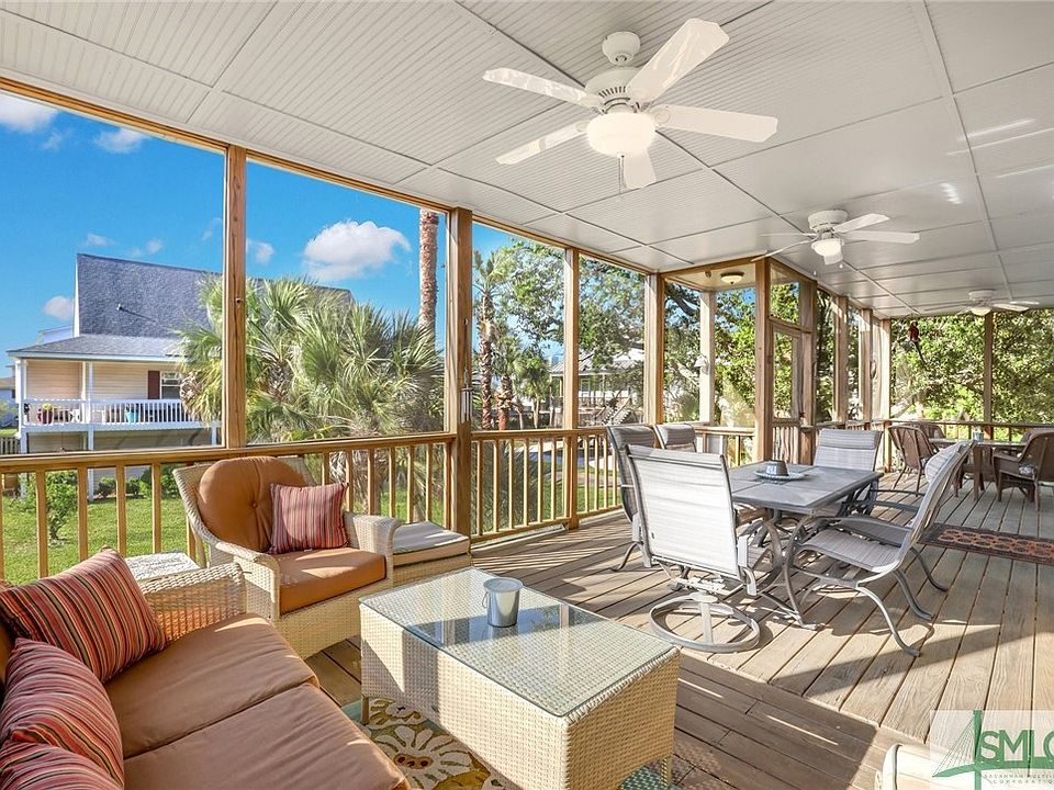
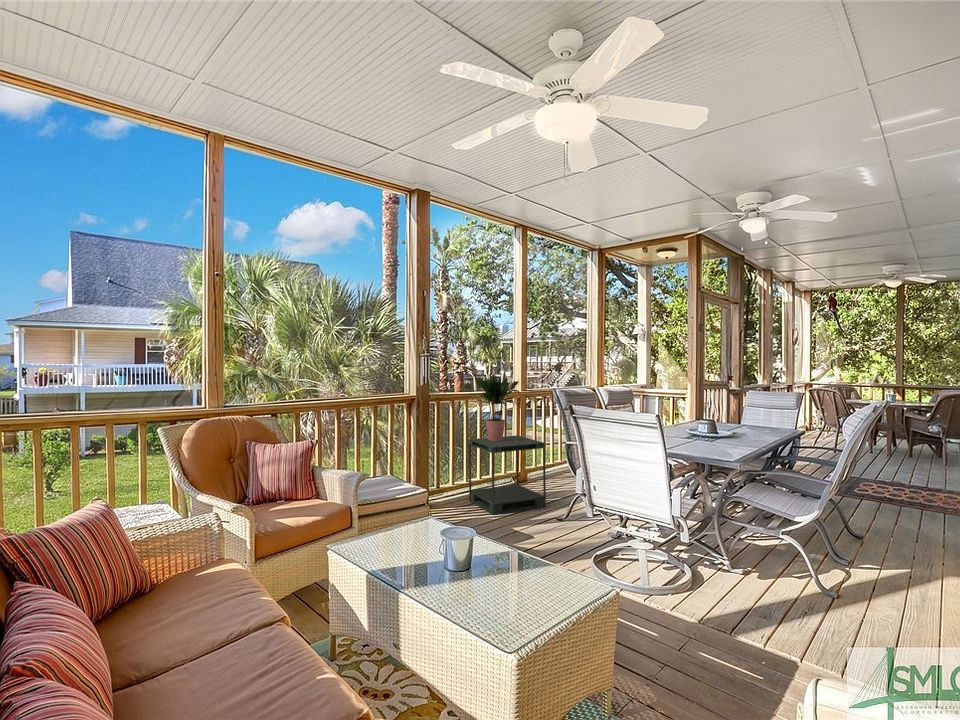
+ potted plant (501, 405)
+ side table (516, 472)
